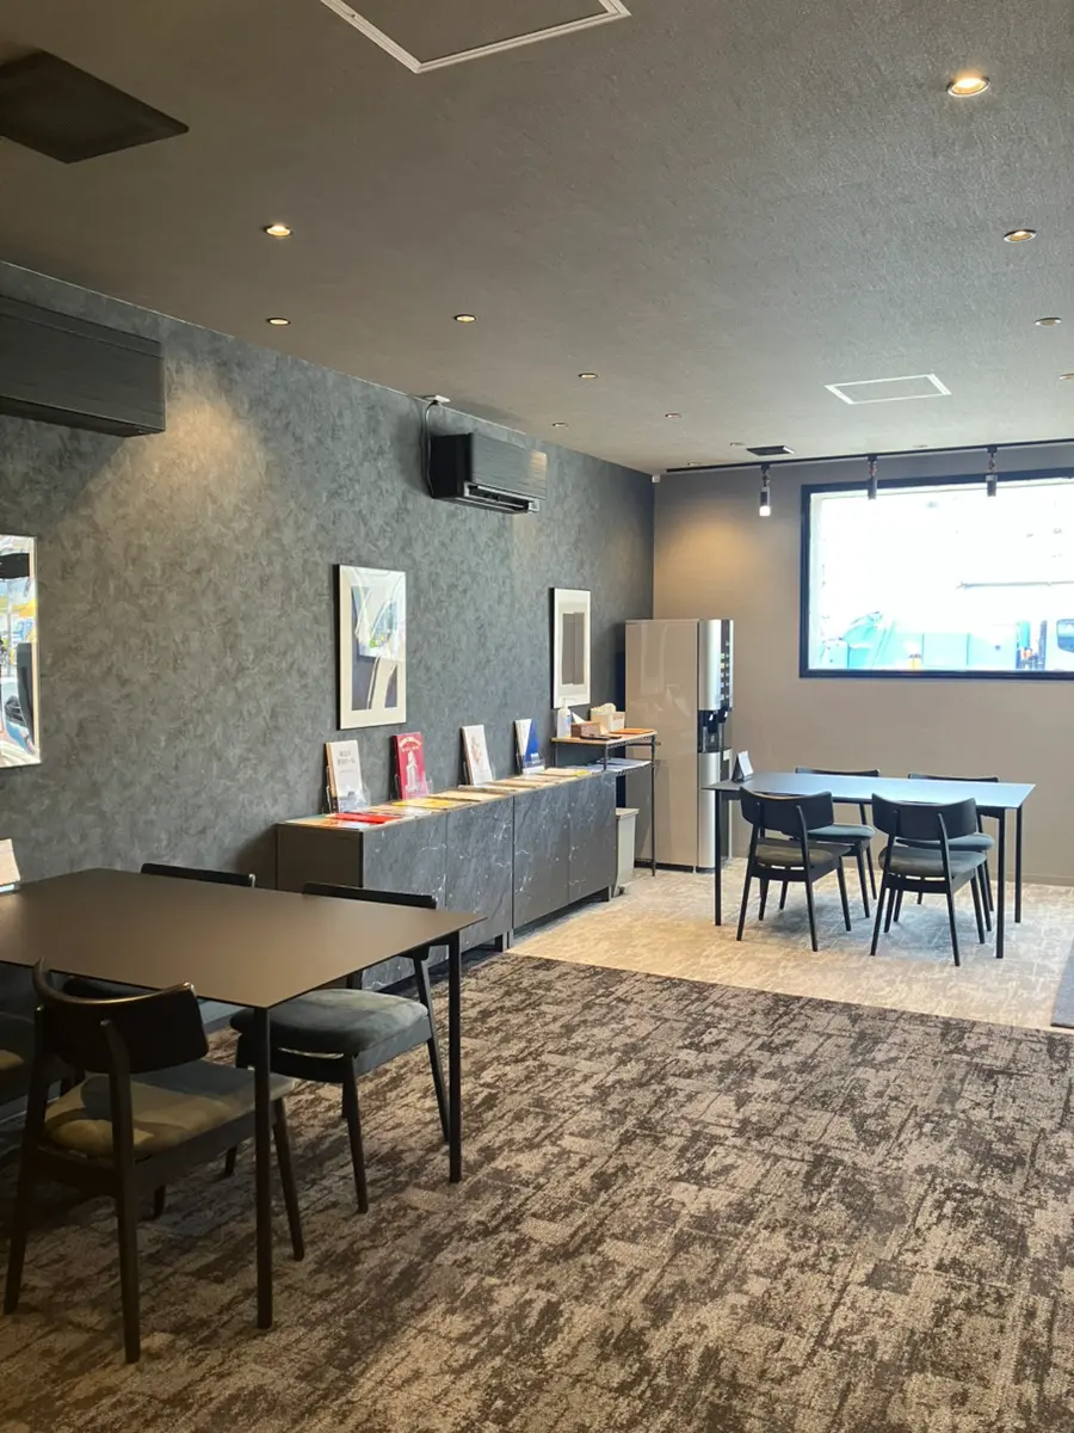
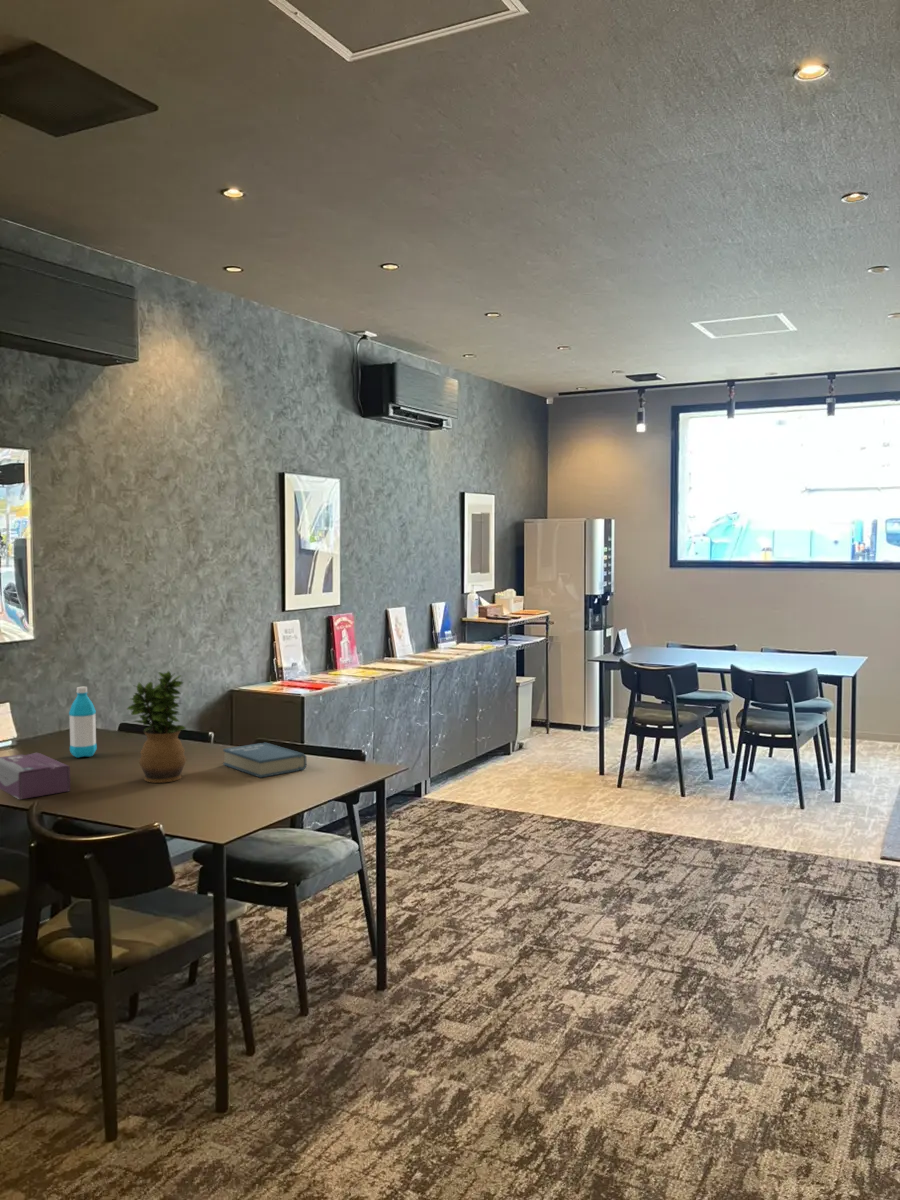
+ water bottle (82, 721)
+ potted plant (157, 724)
+ book (264, 759)
+ tissue box (30, 774)
